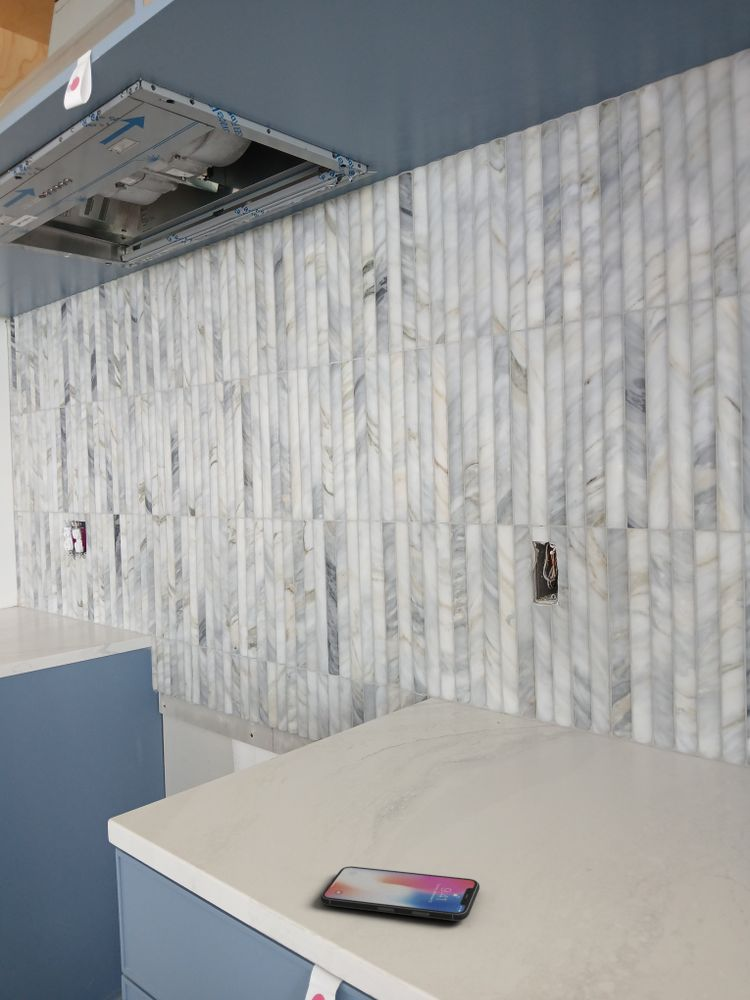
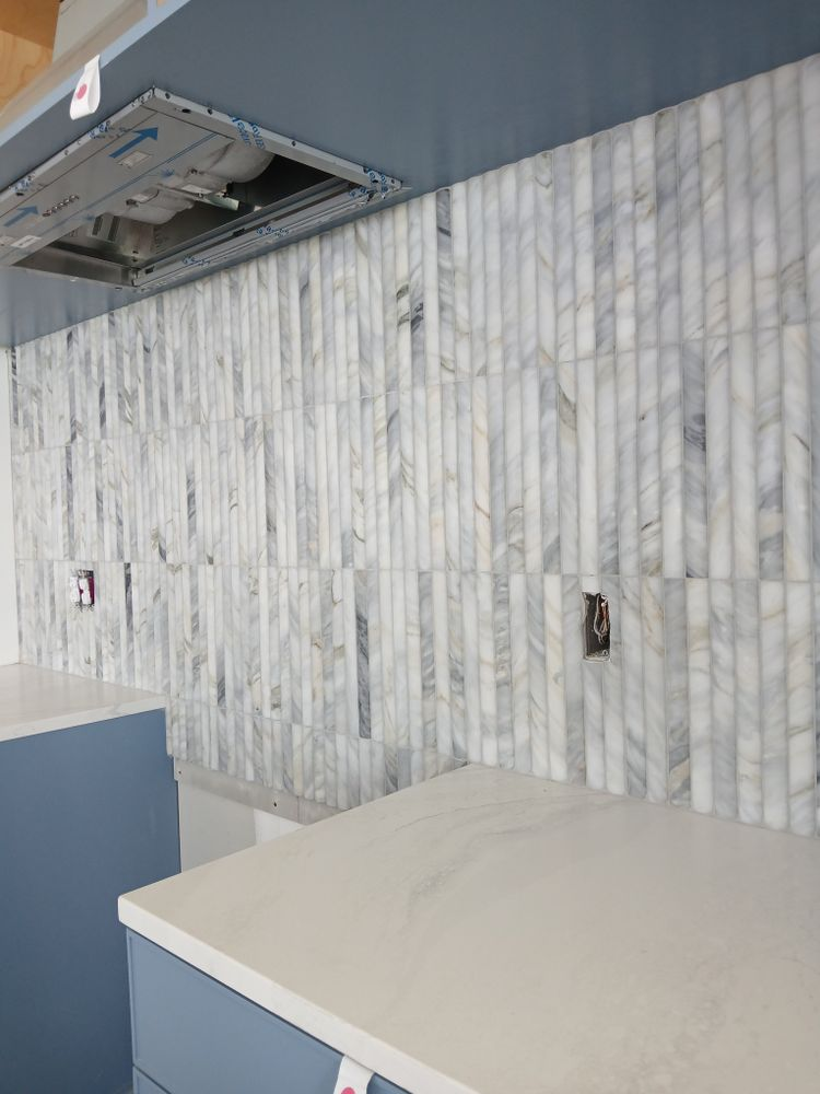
- smartphone (400, 892)
